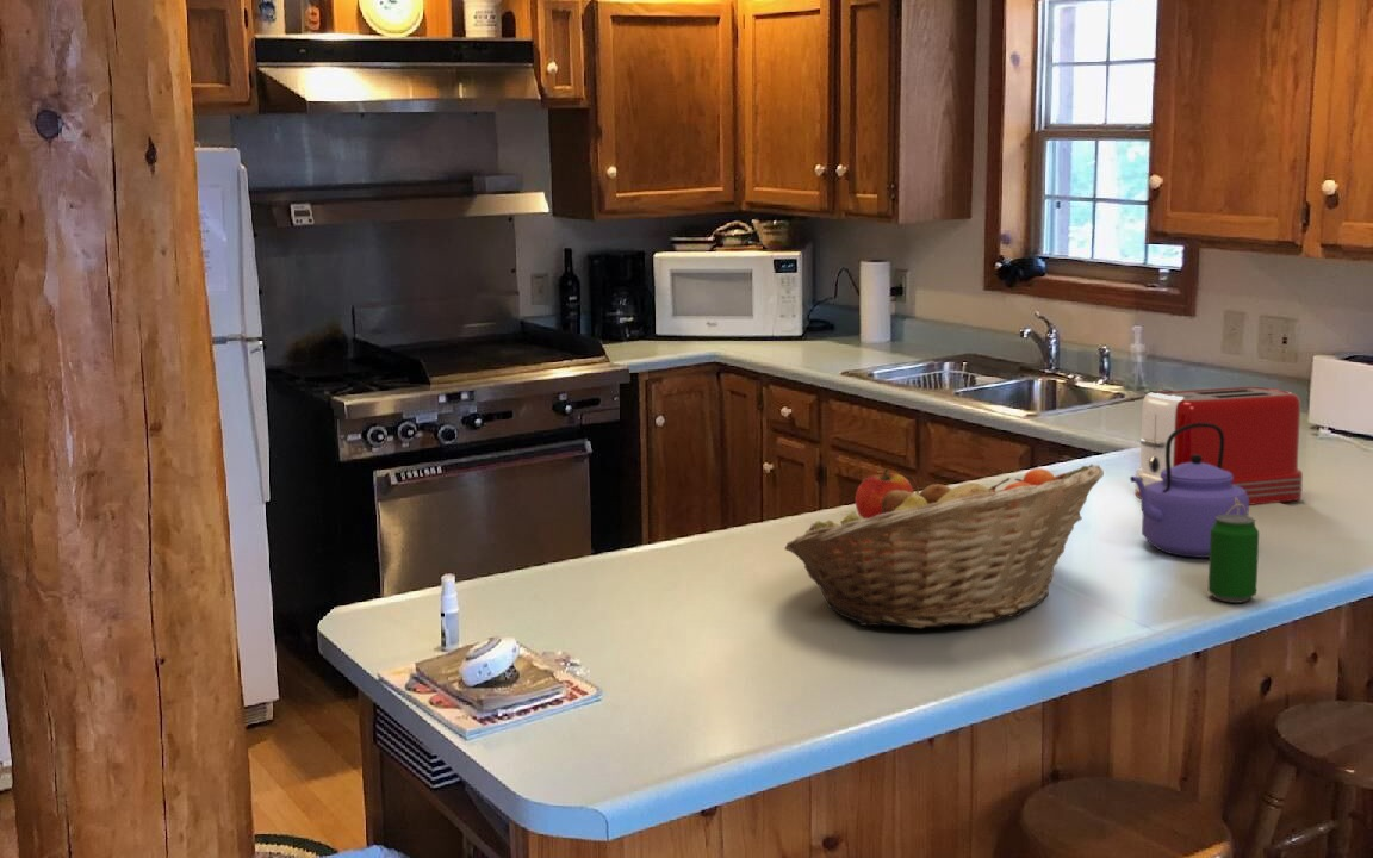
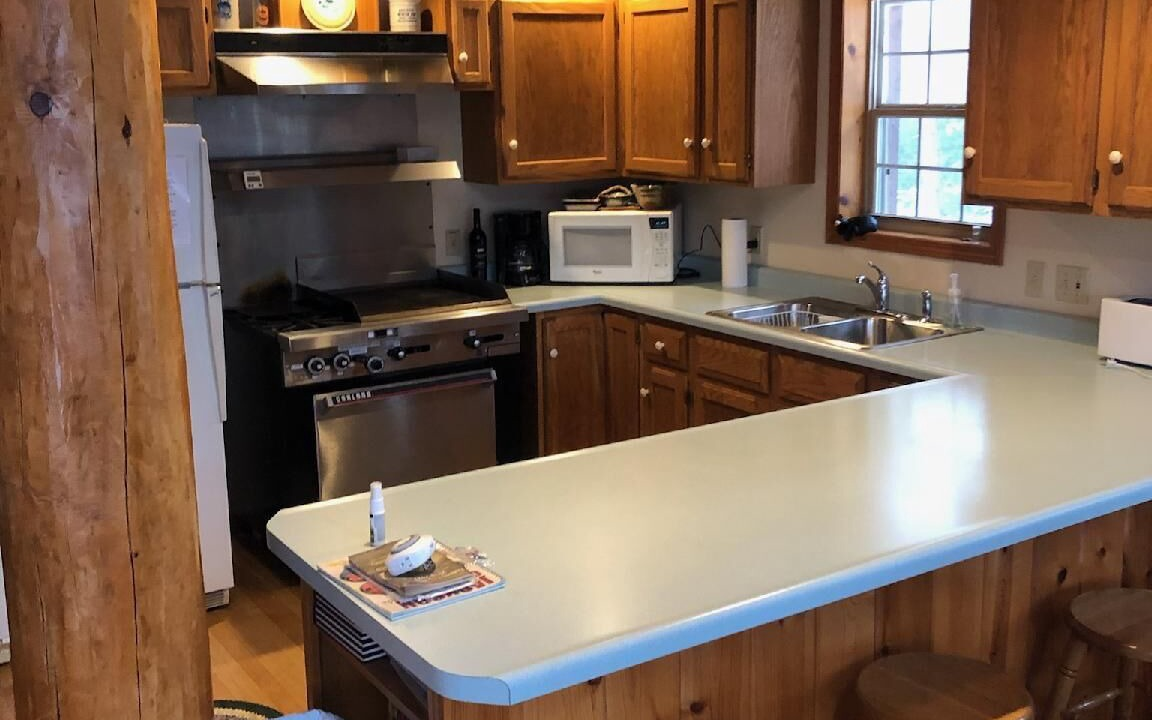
- fruit basket (948, 533)
- beverage can (1234, 558)
- toaster (1218, 444)
- kettle (1181, 487)
- apple (884, 496)
